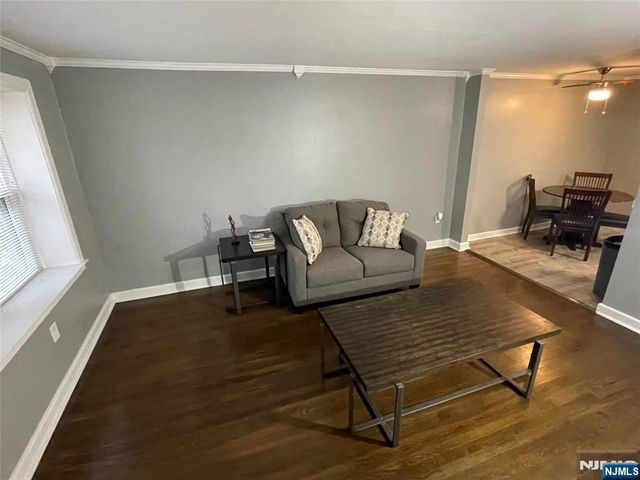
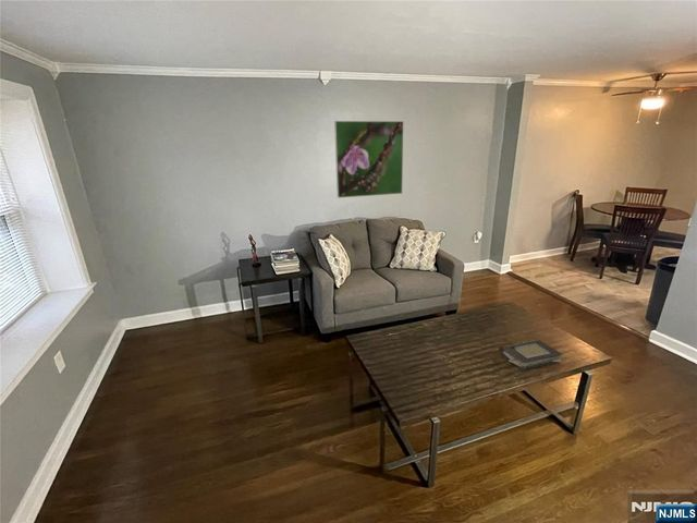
+ book (531, 354)
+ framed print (370, 159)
